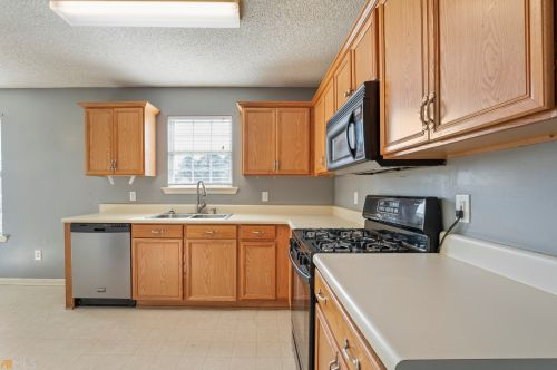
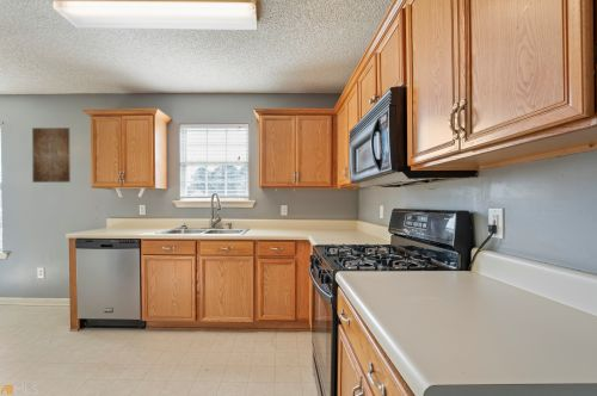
+ wall art (51, 155)
